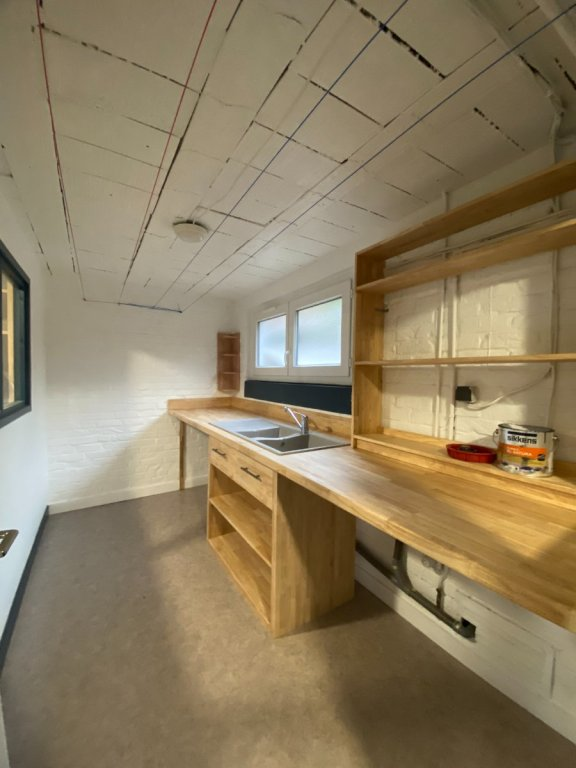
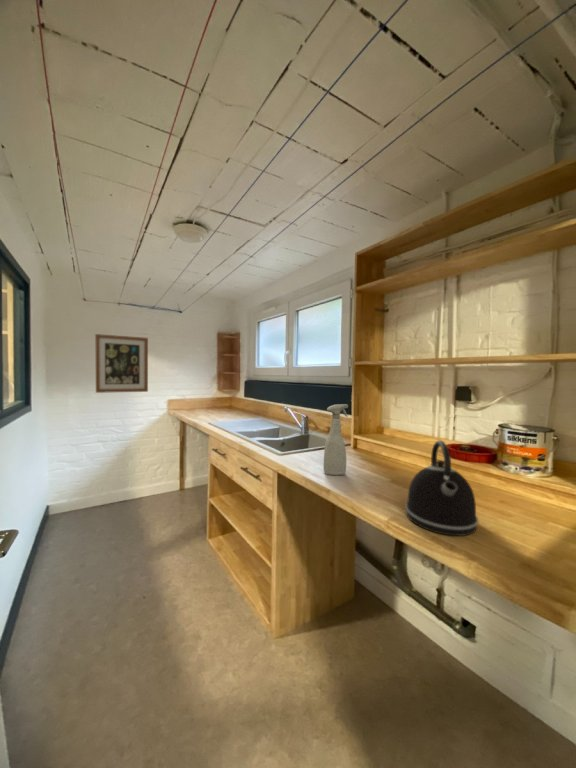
+ spray bottle (335, 438)
+ kettle (441, 480)
+ wall art (122, 364)
